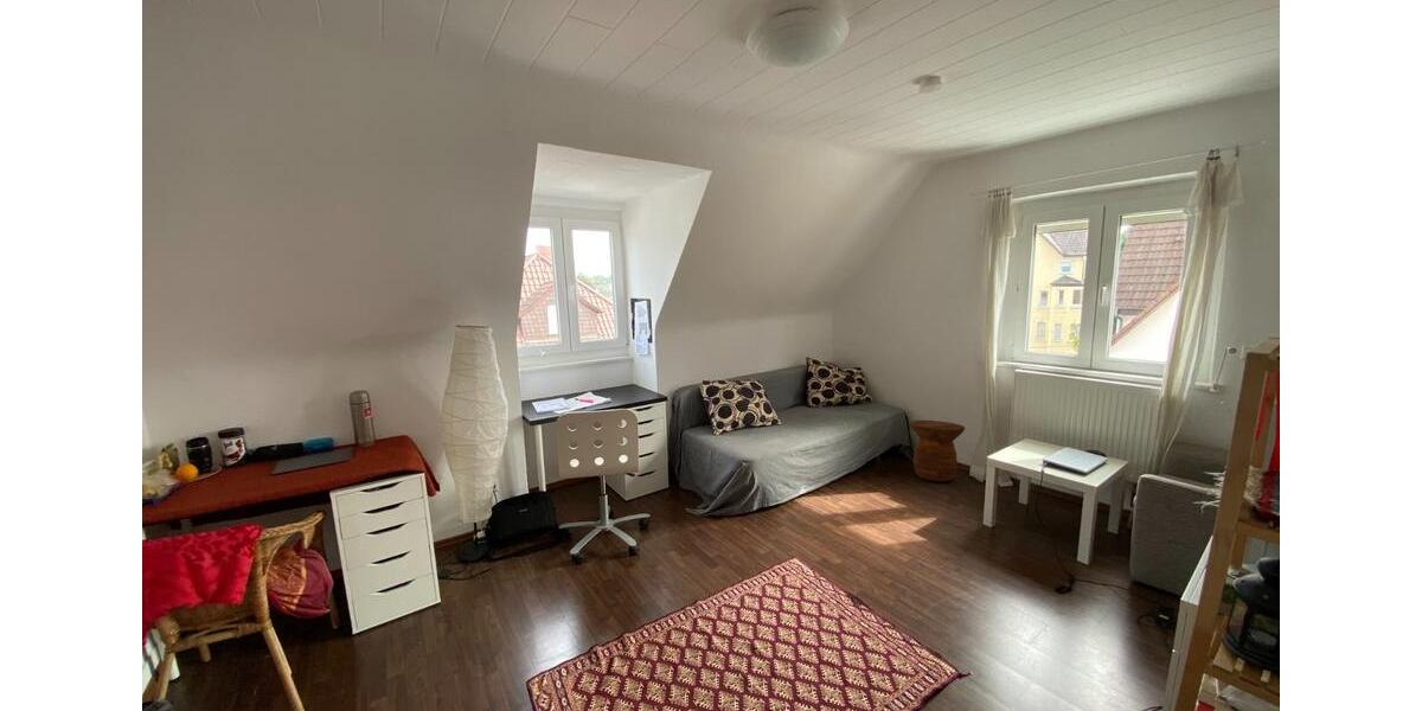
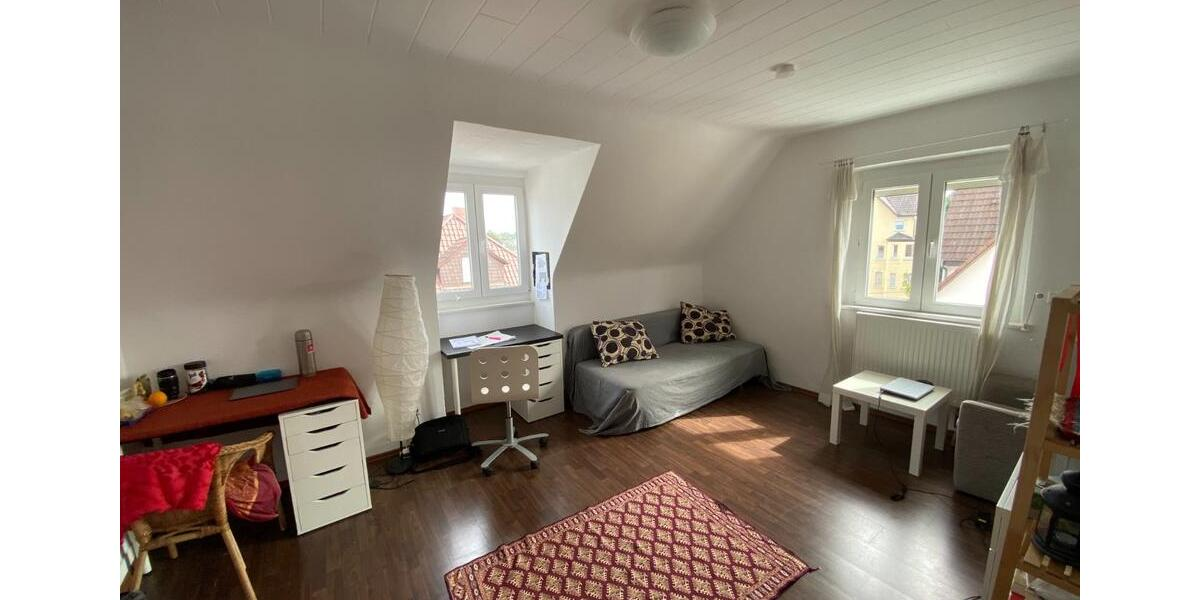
- side table (935, 450)
